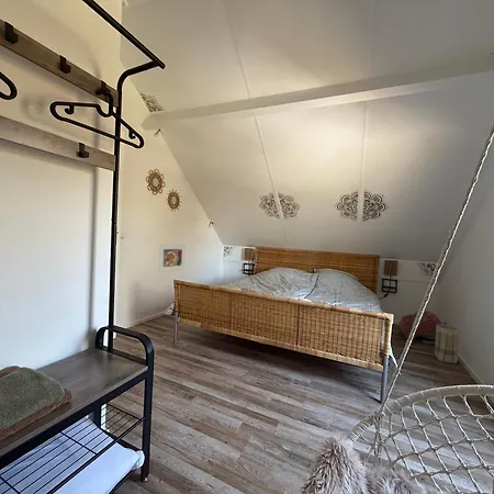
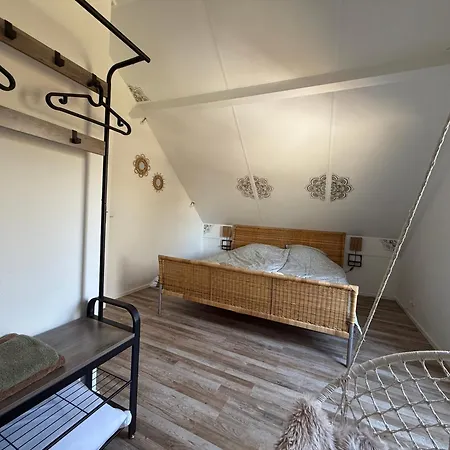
- basket (446, 343)
- backpack (423, 325)
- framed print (172, 257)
